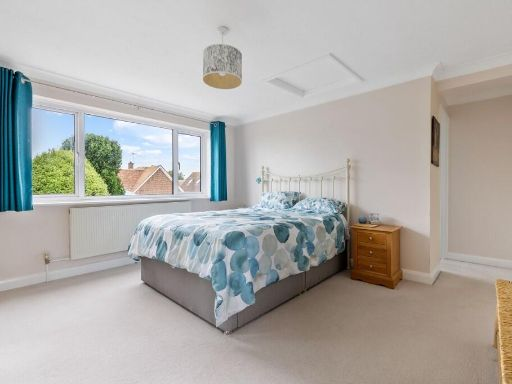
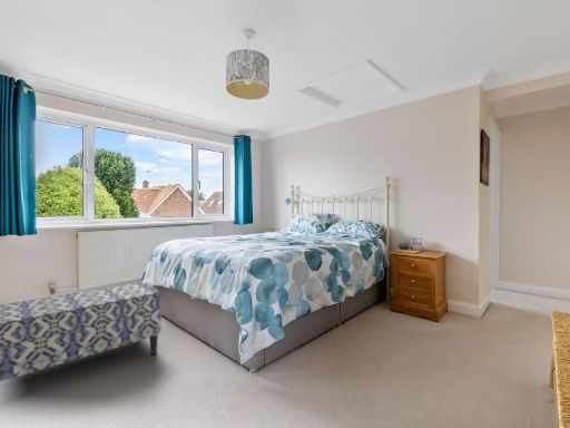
+ bench (78, 332)
